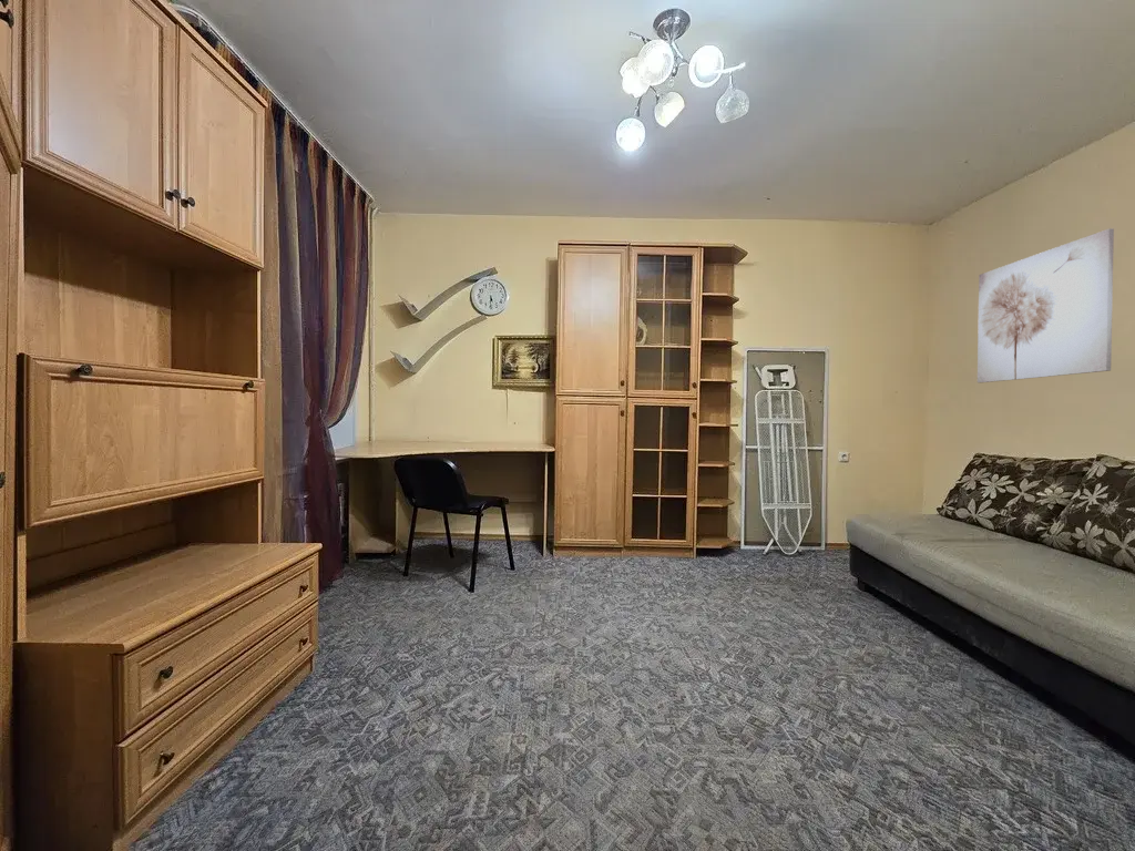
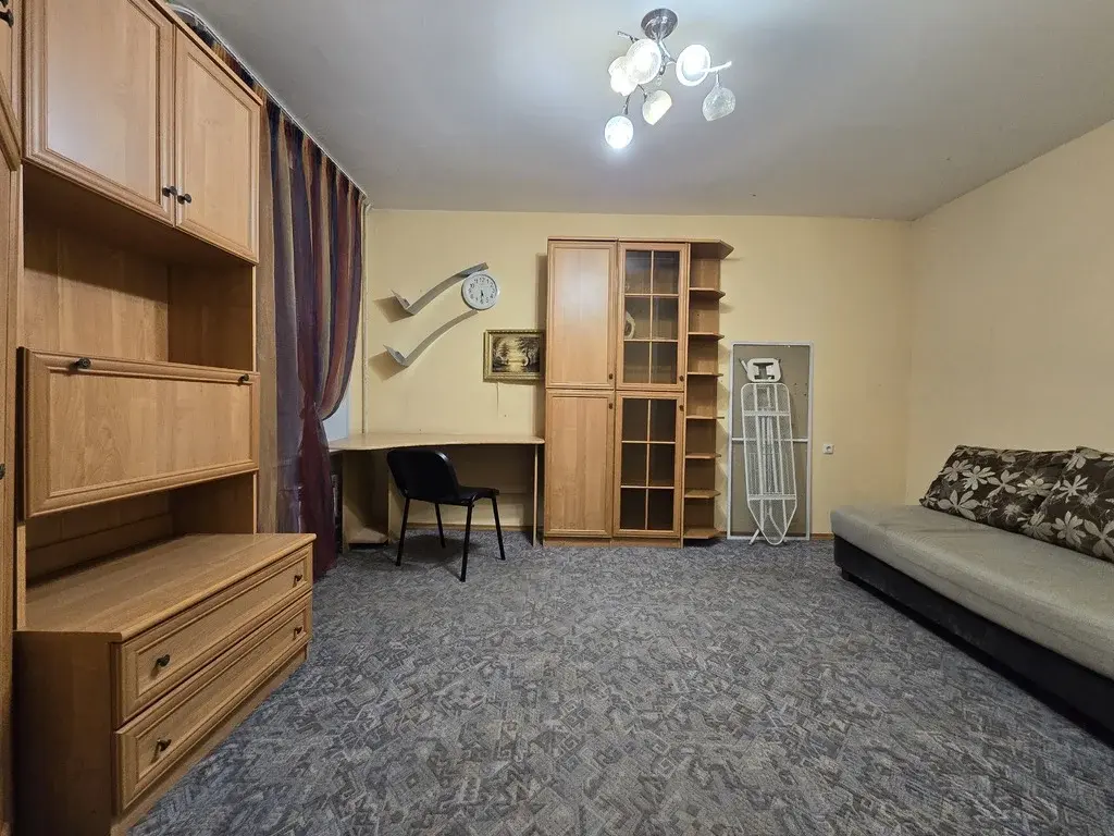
- wall art (1035, 316)
